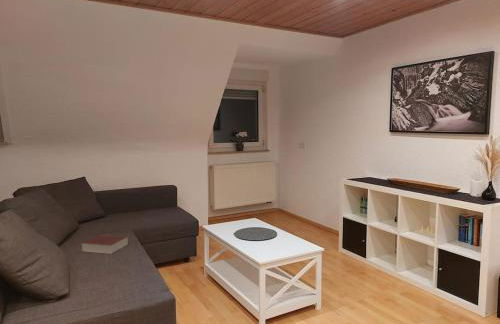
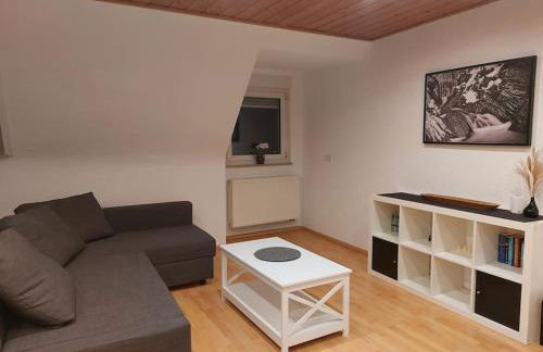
- book (105, 243)
